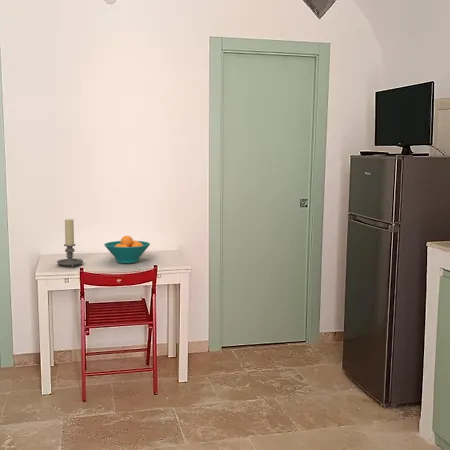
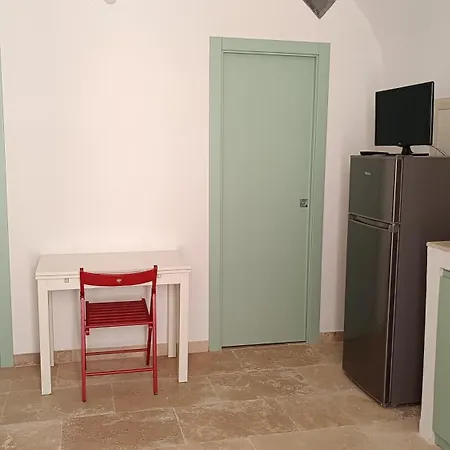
- fruit bowl (127, 248)
- candle holder (70, 242)
